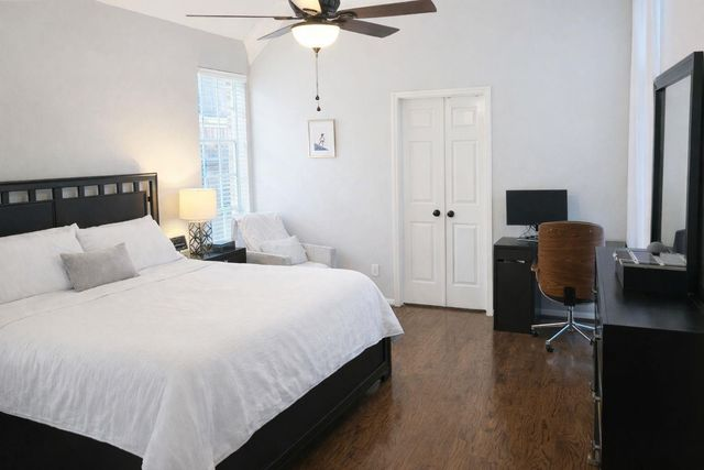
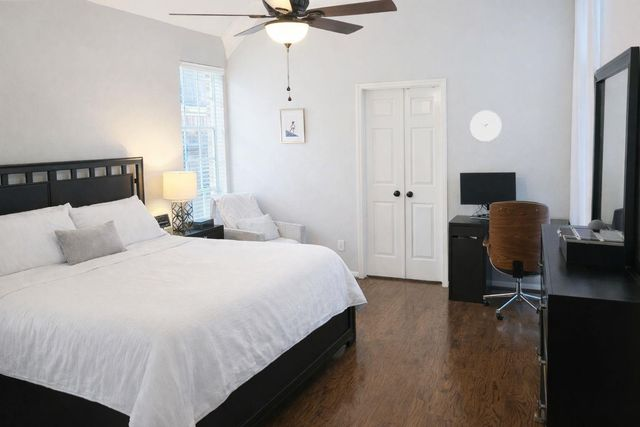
+ wall clock (485, 126)
